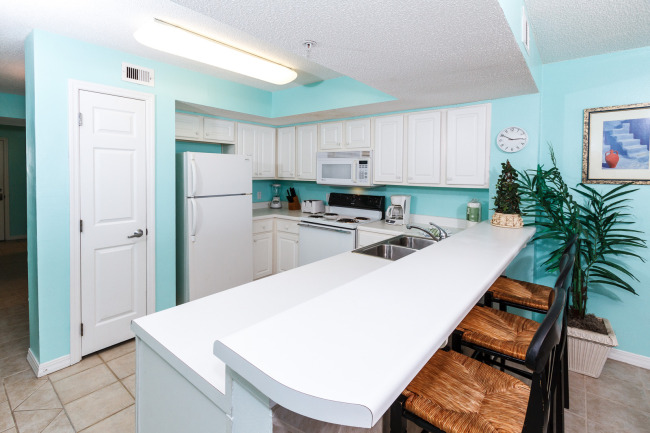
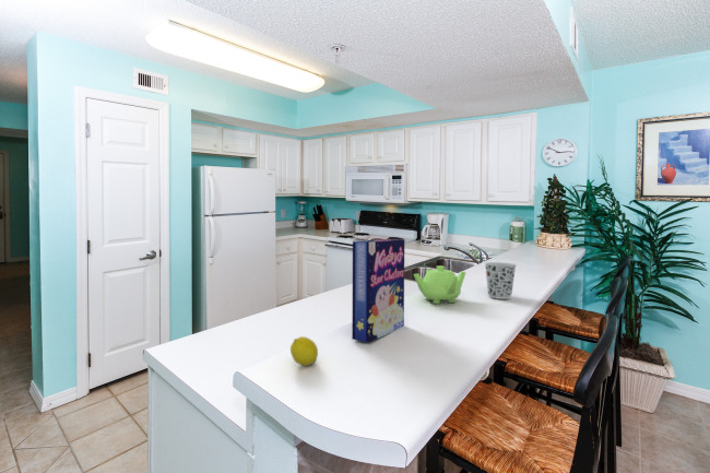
+ cup (499, 280)
+ fruit (304, 351)
+ cereal box (379, 286)
+ teapot (439, 283)
